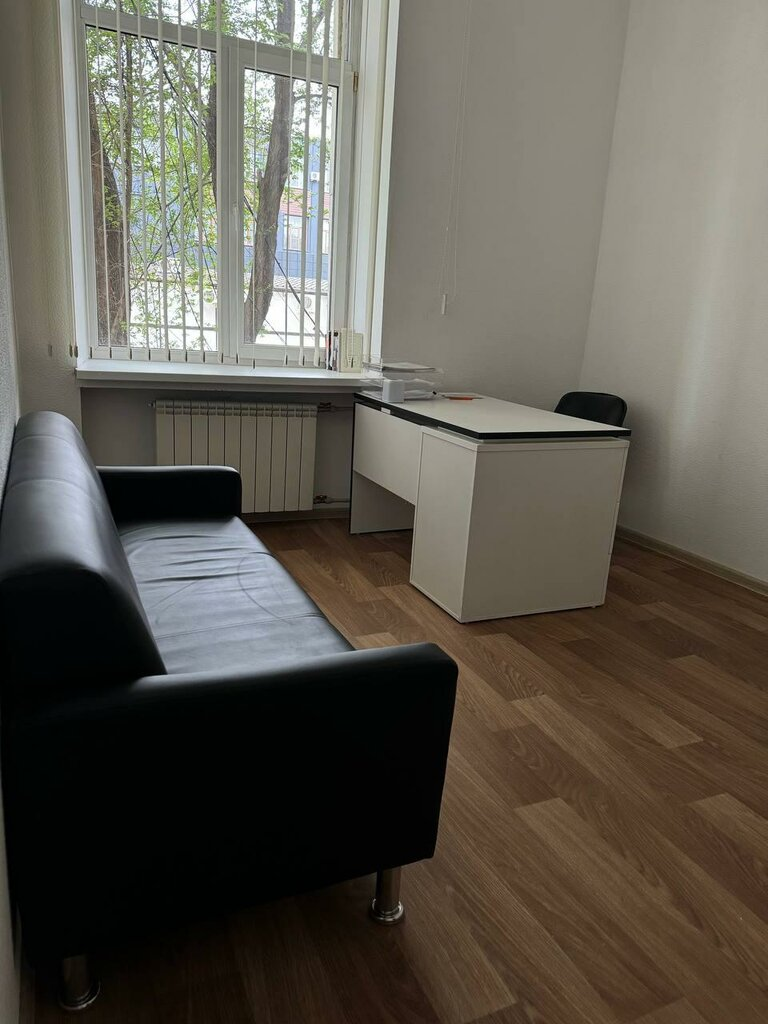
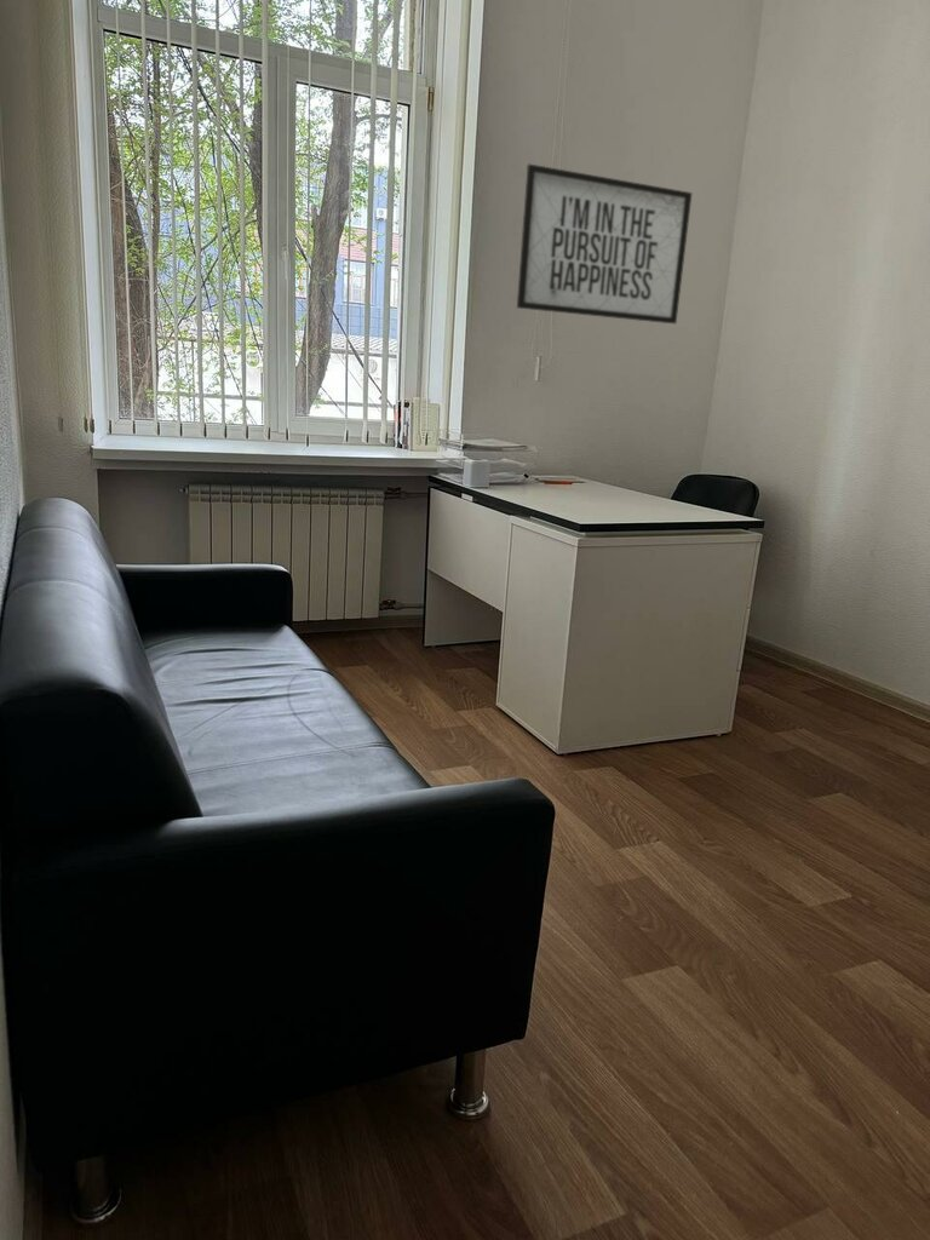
+ mirror (605, 248)
